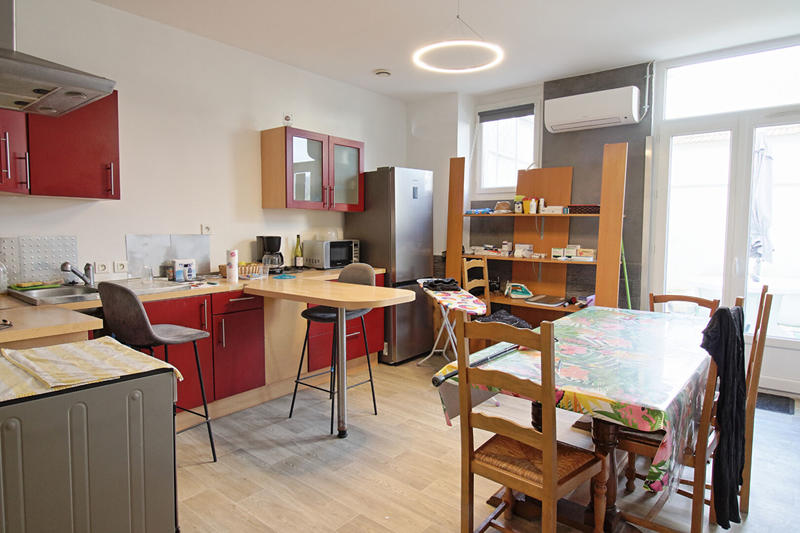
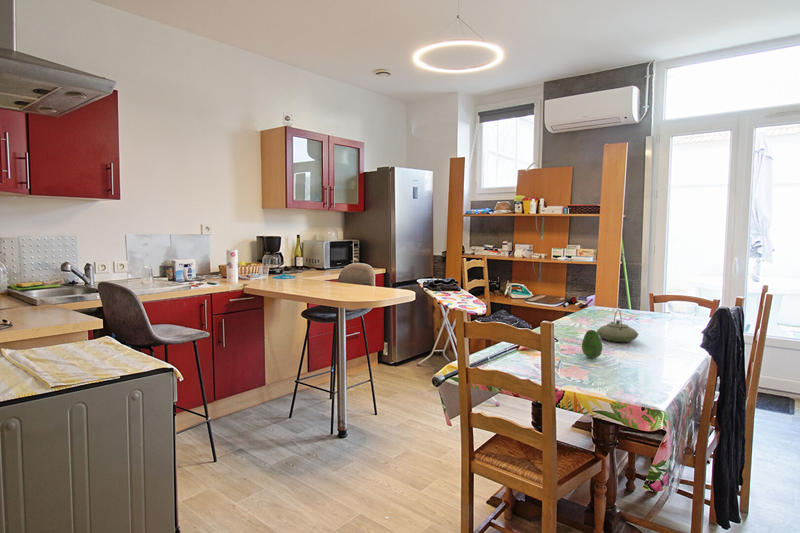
+ fruit (592, 343)
+ teapot (617, 324)
